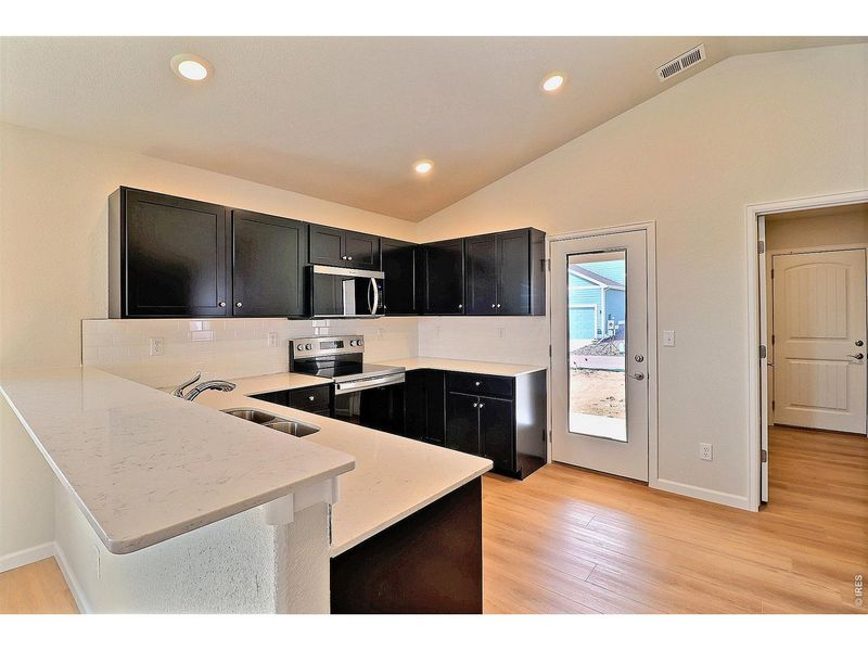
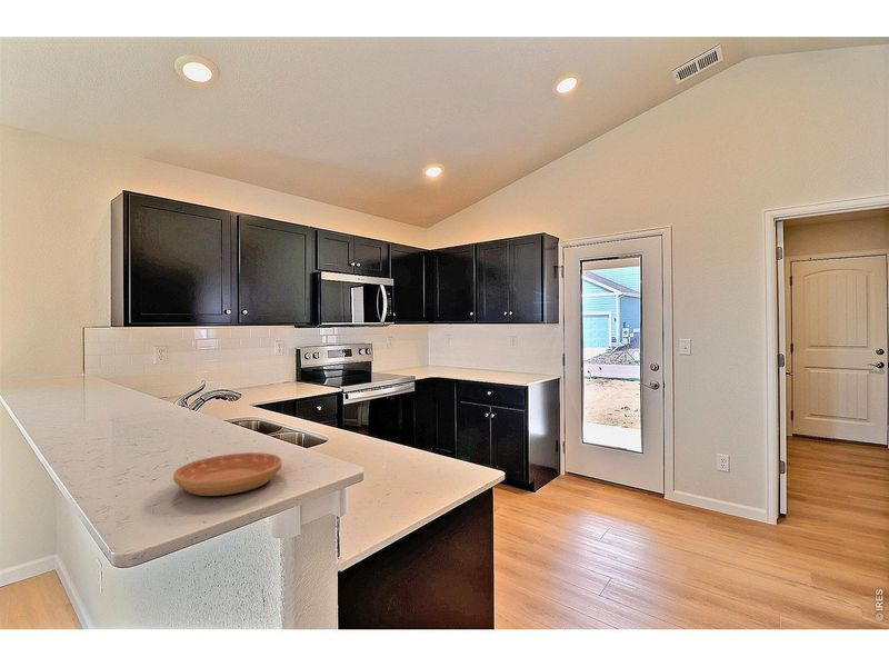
+ saucer (230, 474)
